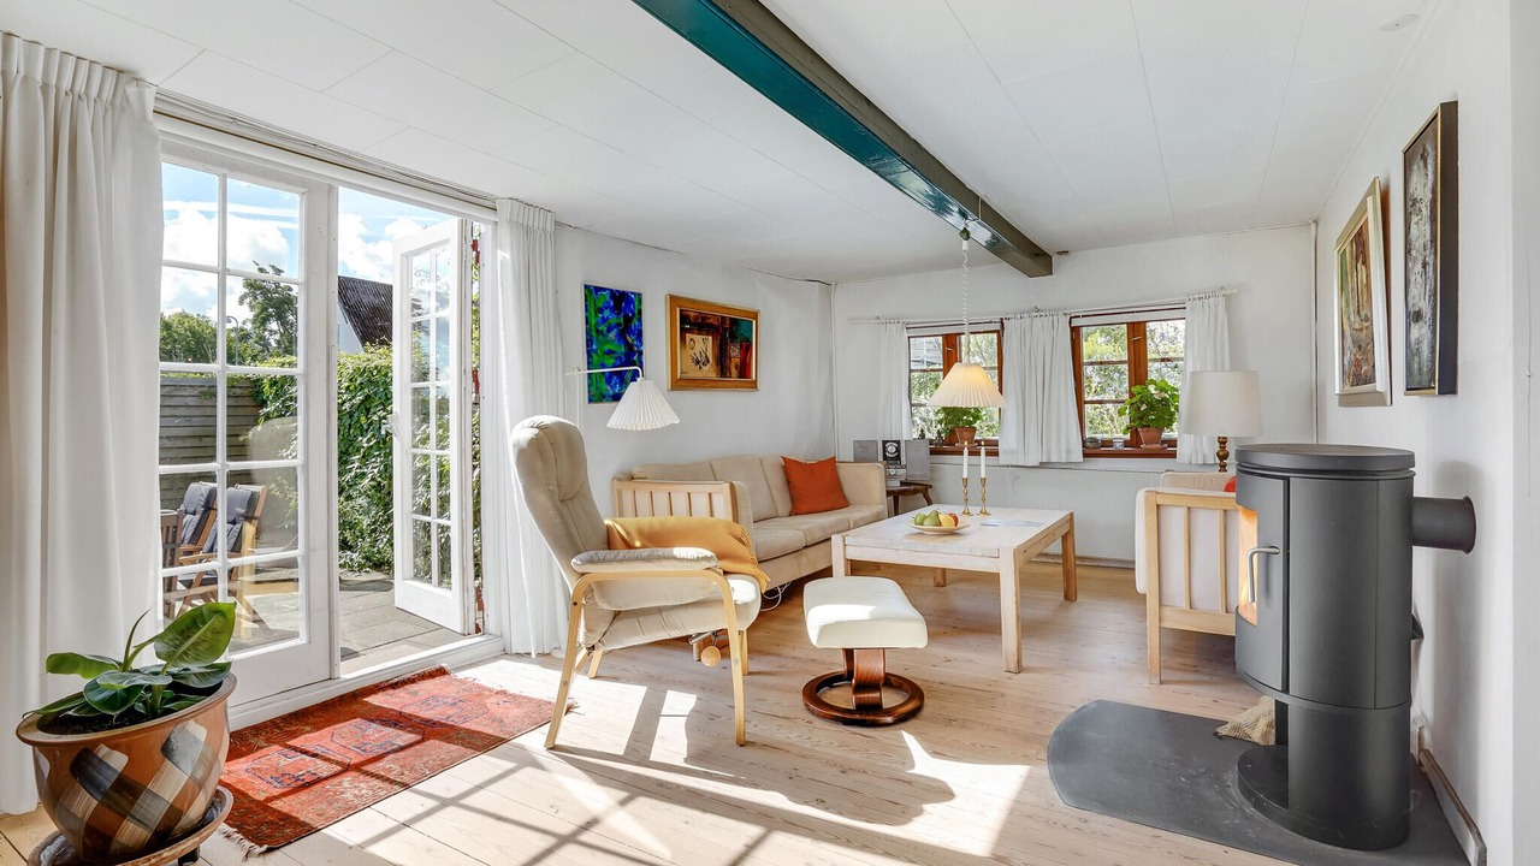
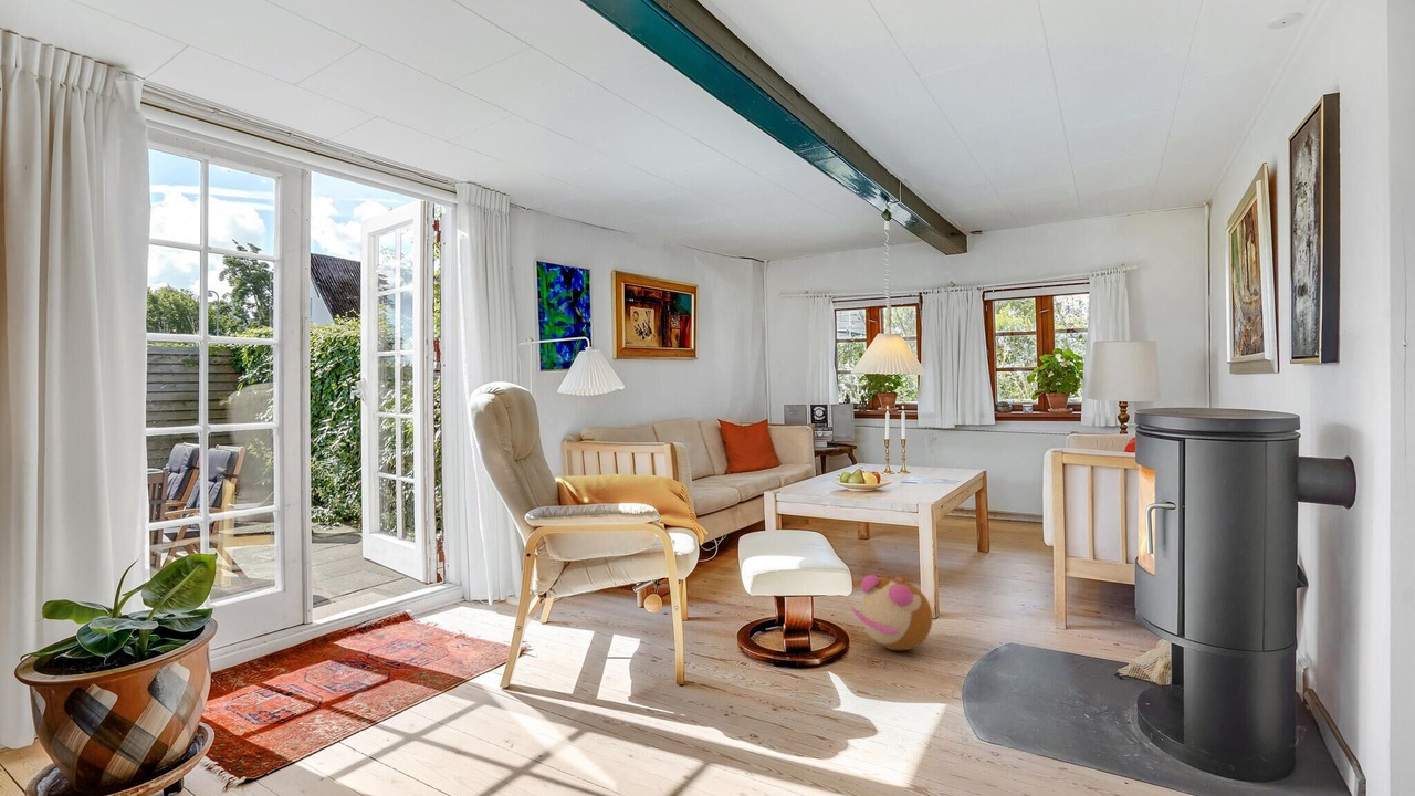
+ plush toy (894, 611)
